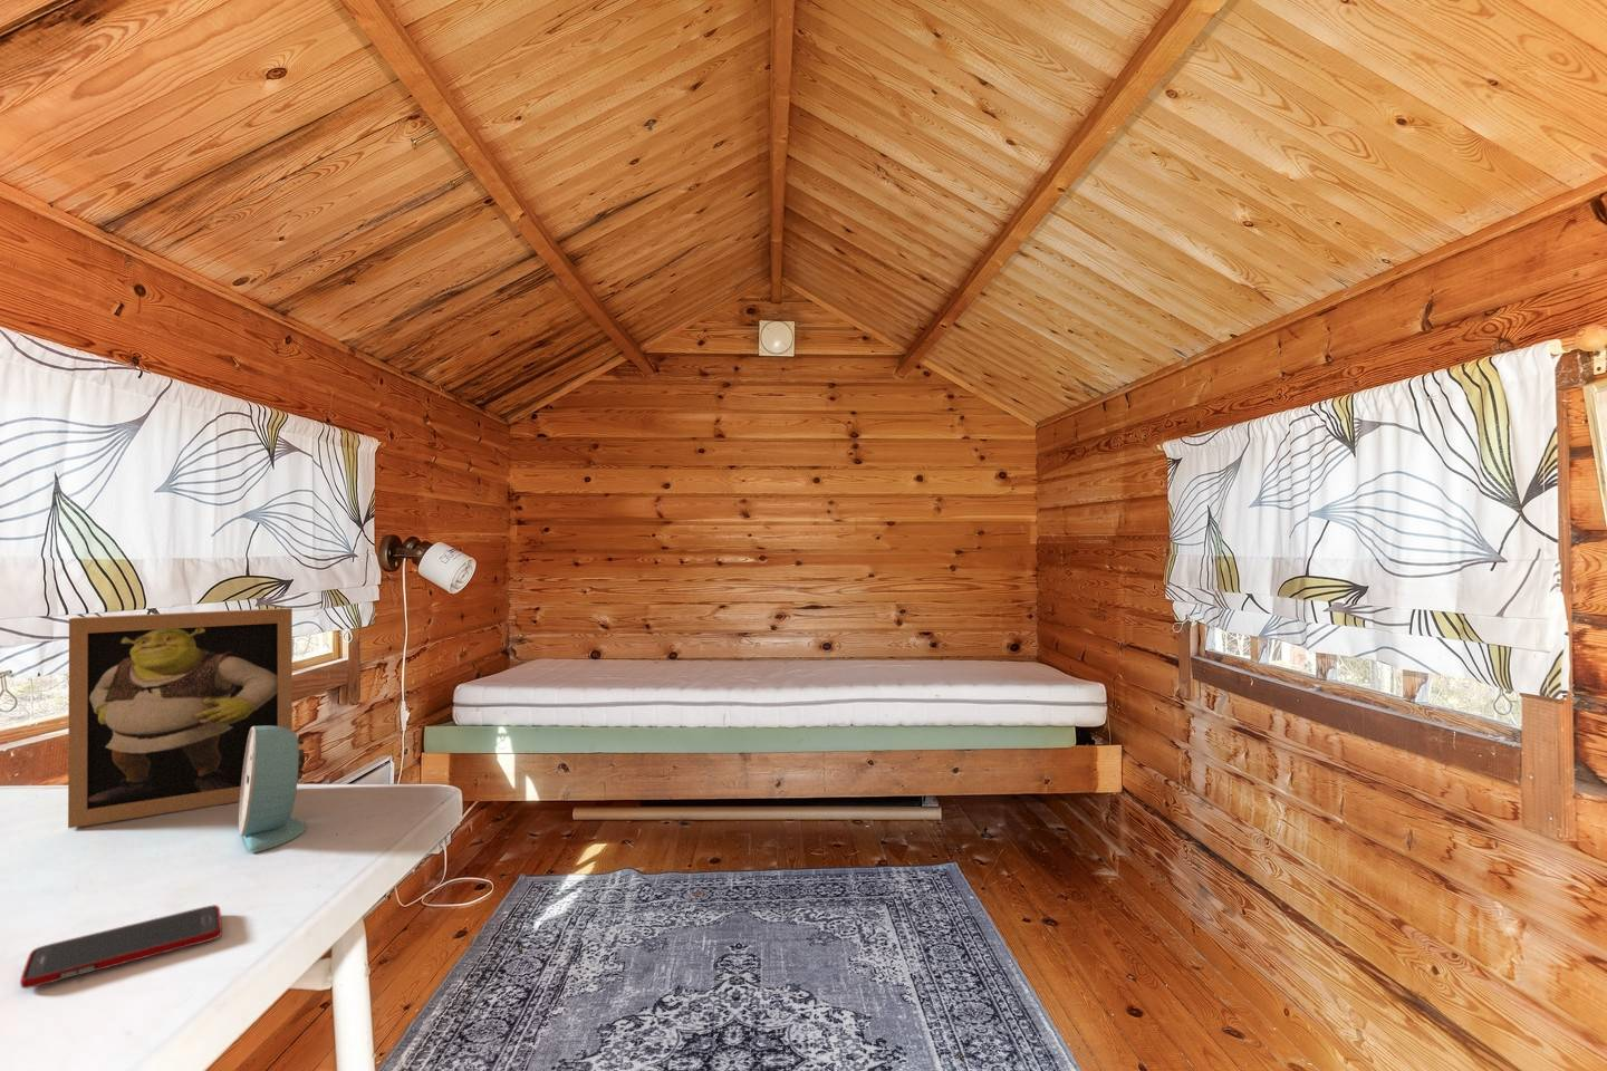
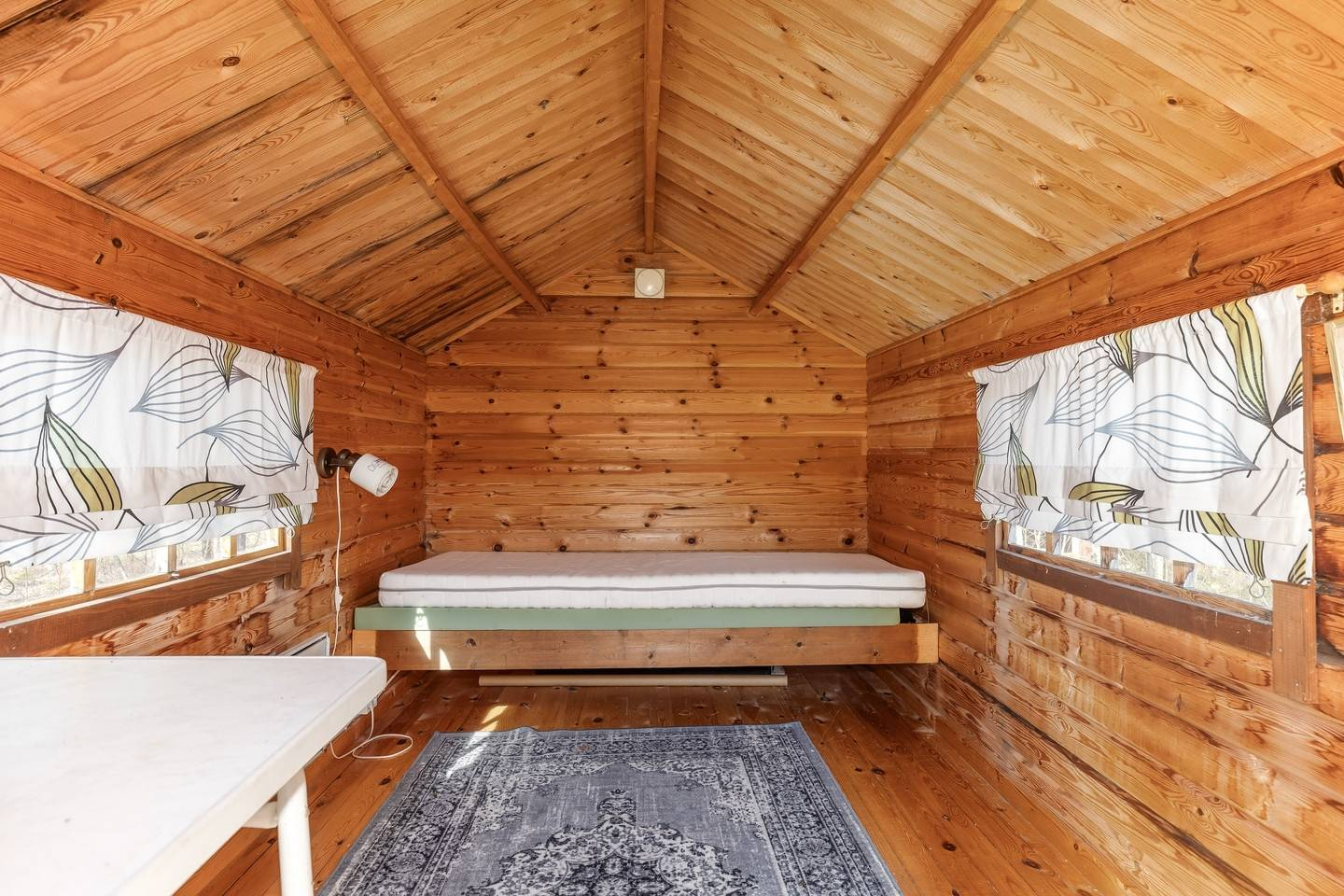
- alarm clock (274, 778)
- picture frame (190, 706)
- cell phone (128, 943)
